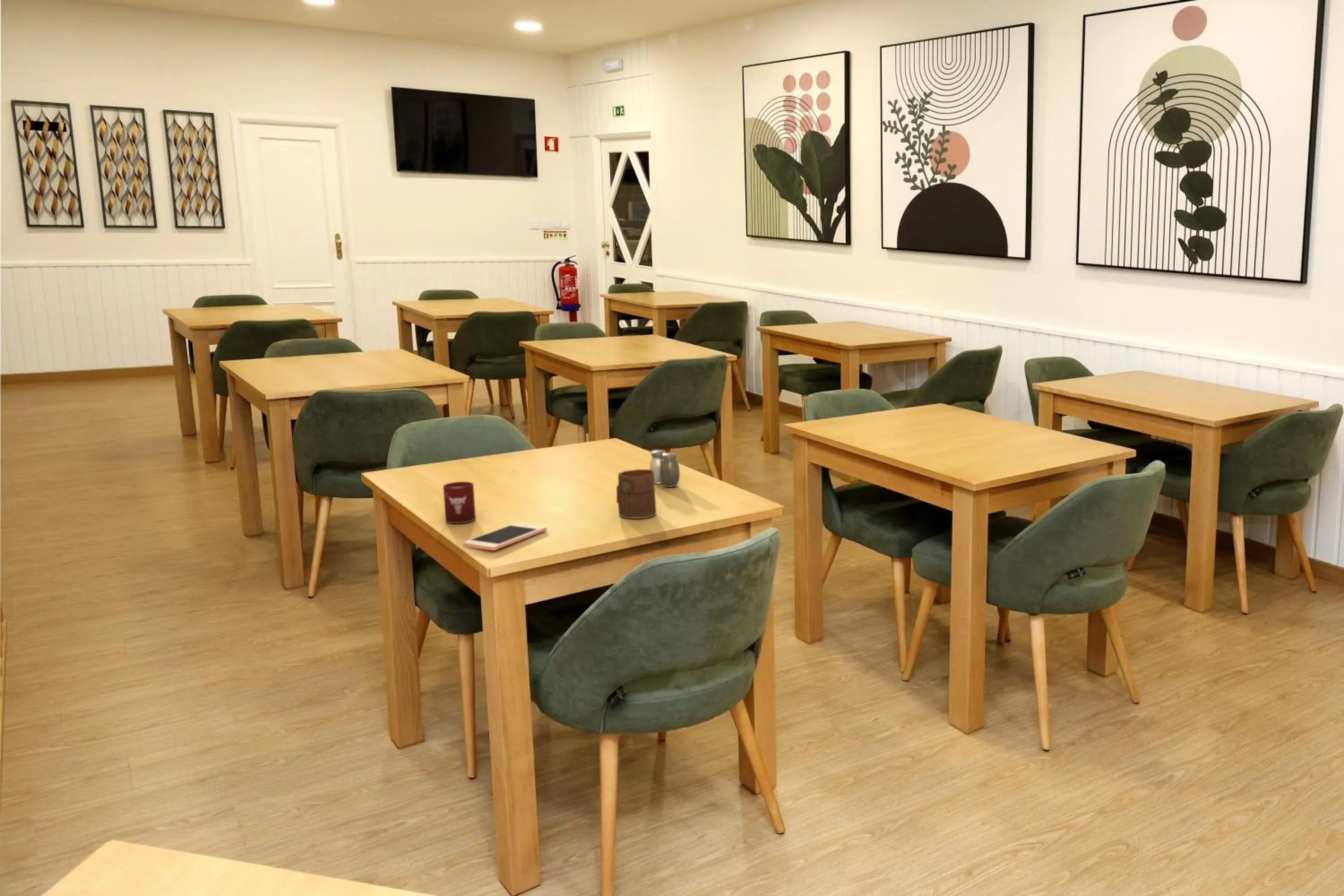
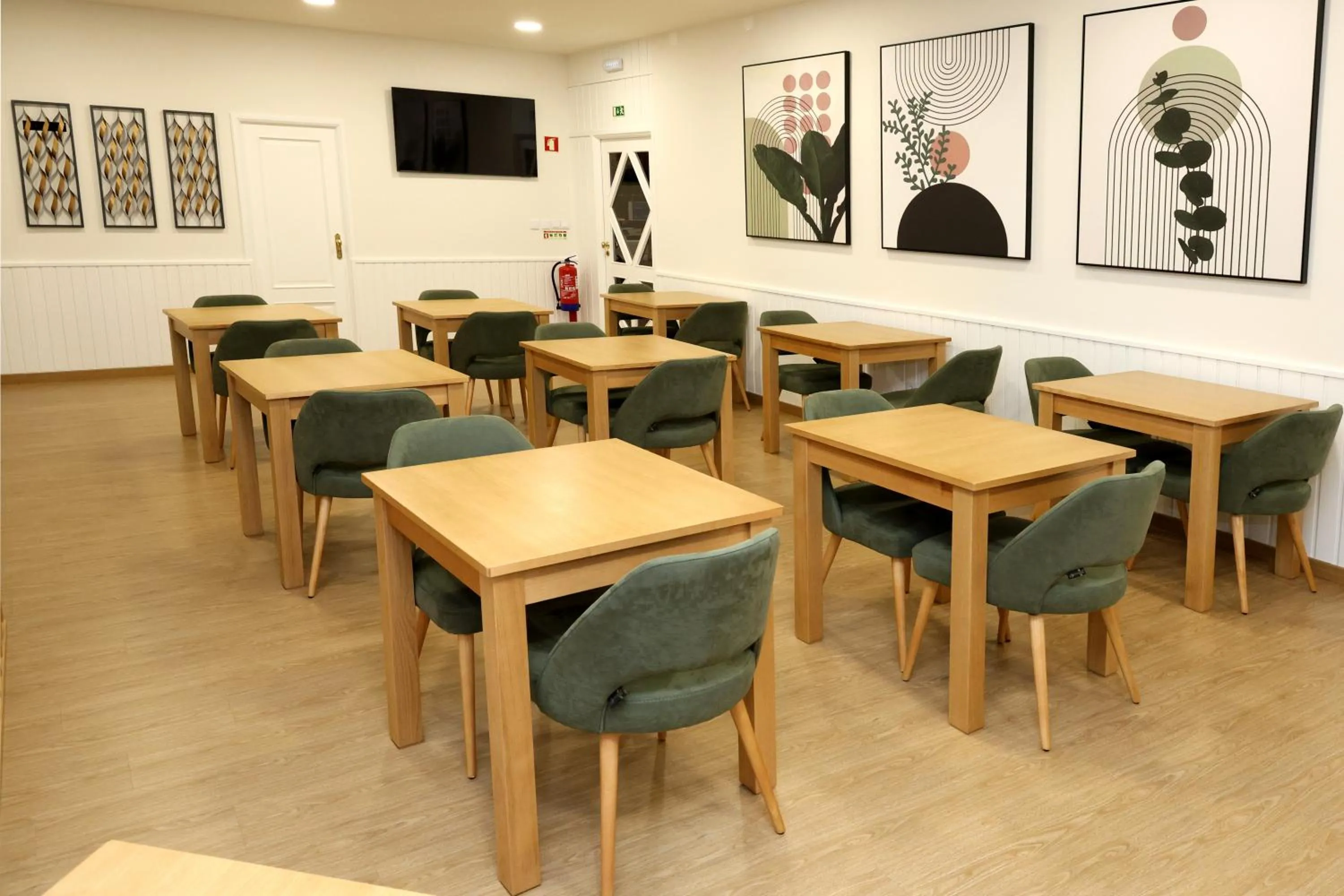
- cell phone (506, 536)
- cup (636, 493)
- salt and pepper shaker (664, 468)
- cup (458, 500)
